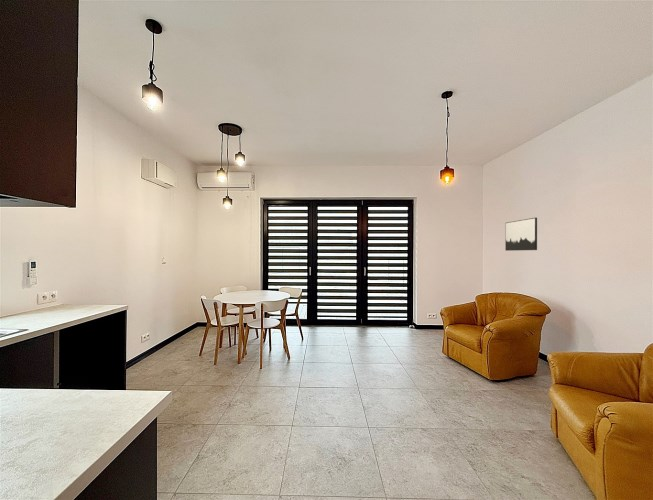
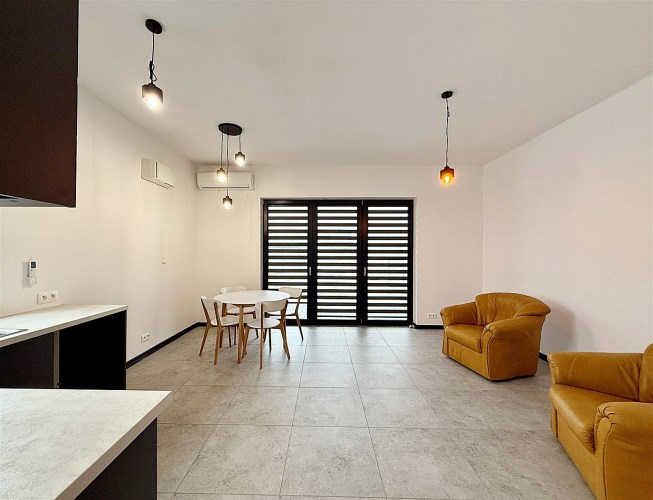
- wall art (520, 235)
